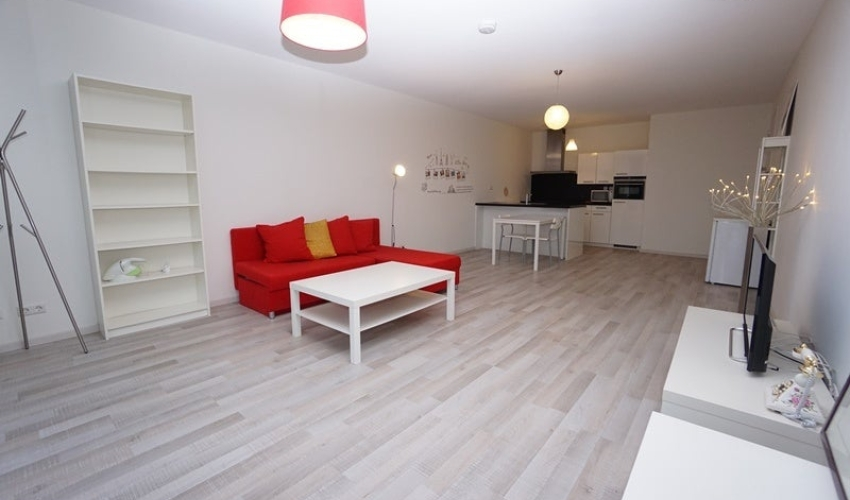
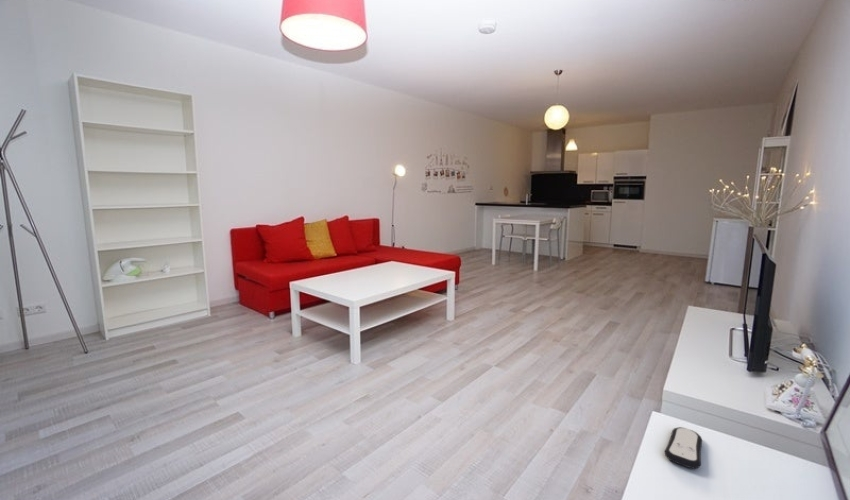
+ remote control (684, 445)
